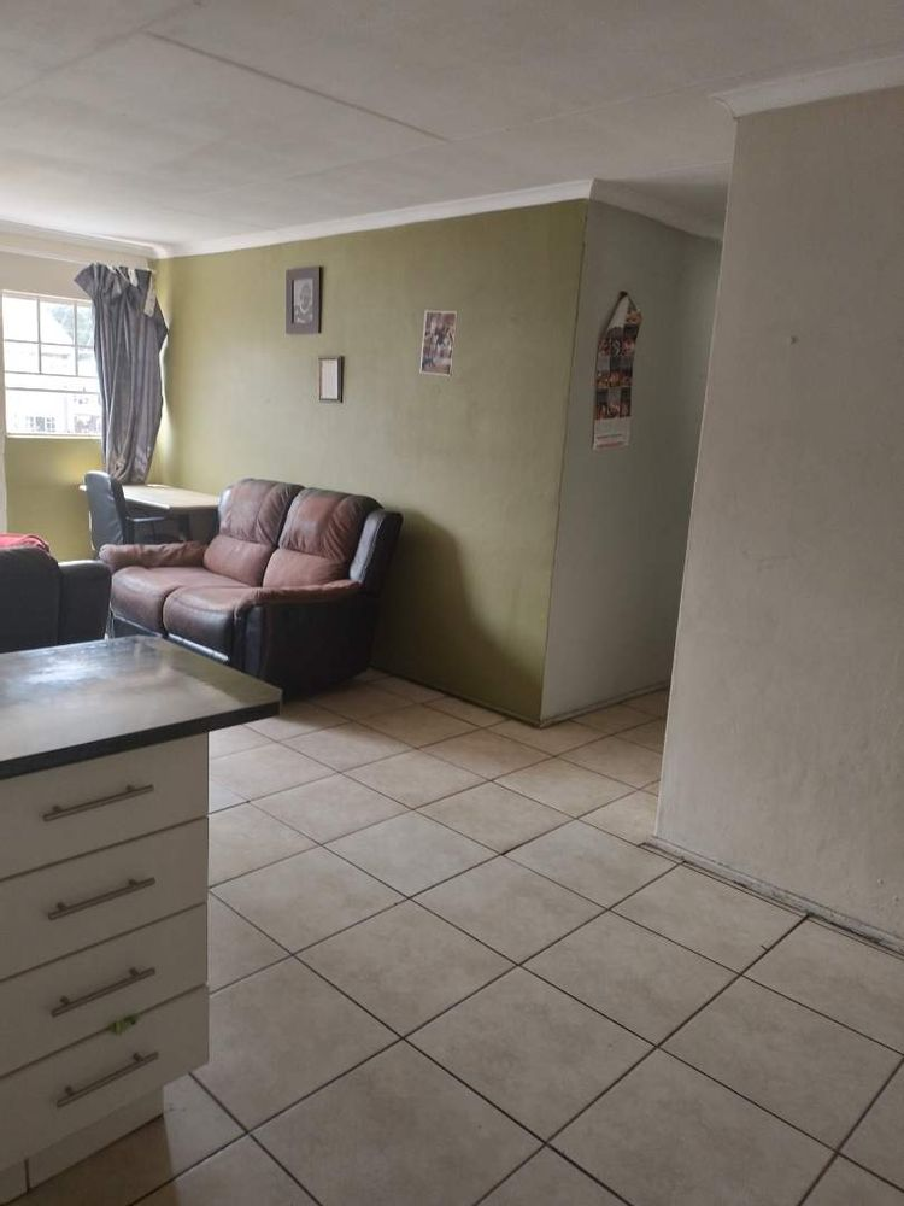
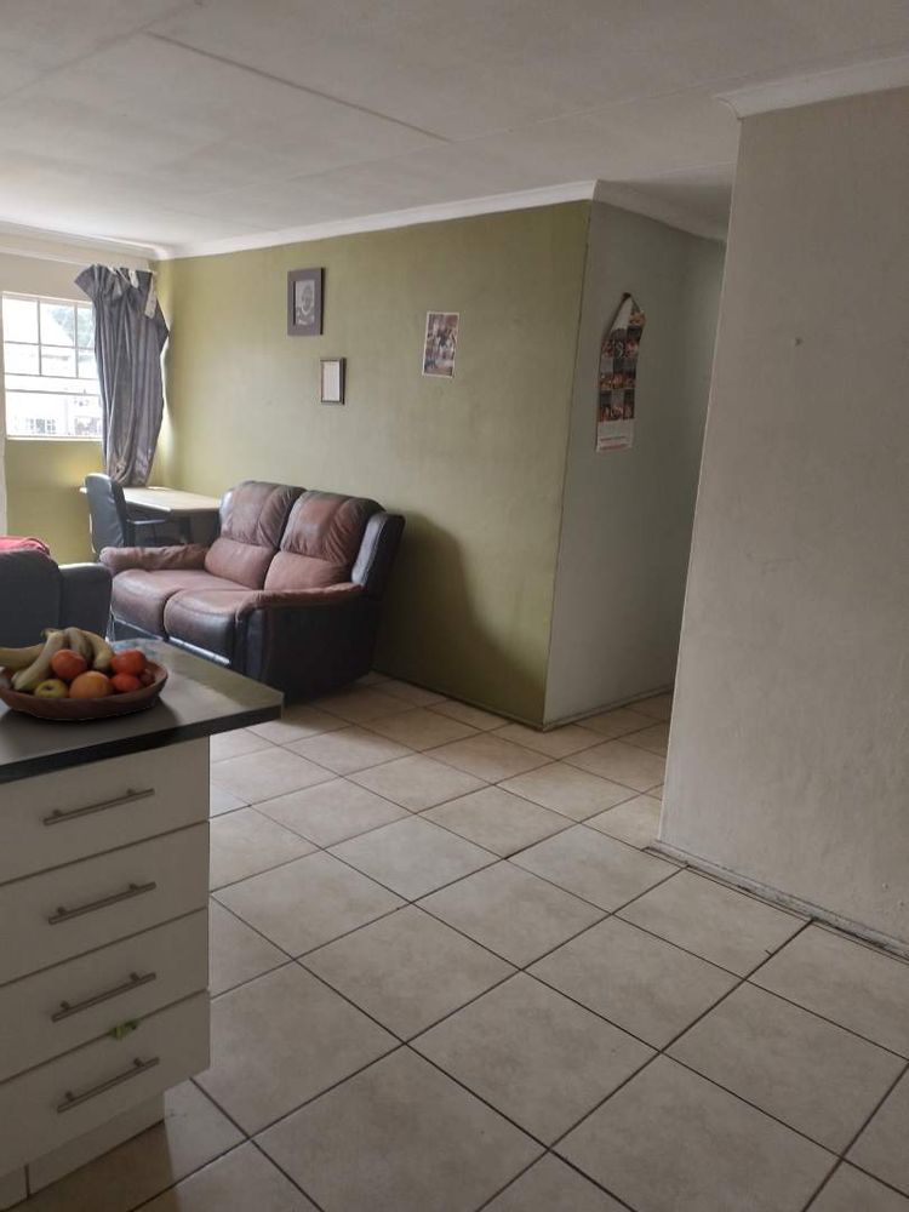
+ fruit bowl (81, 667)
